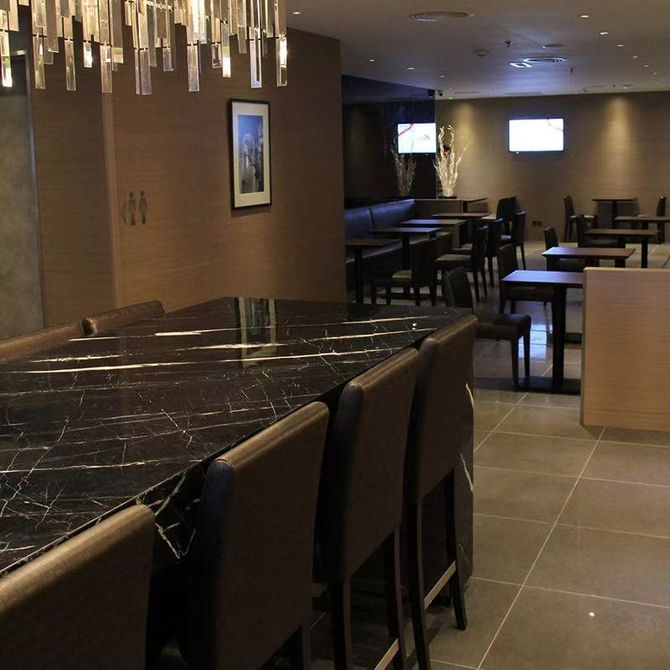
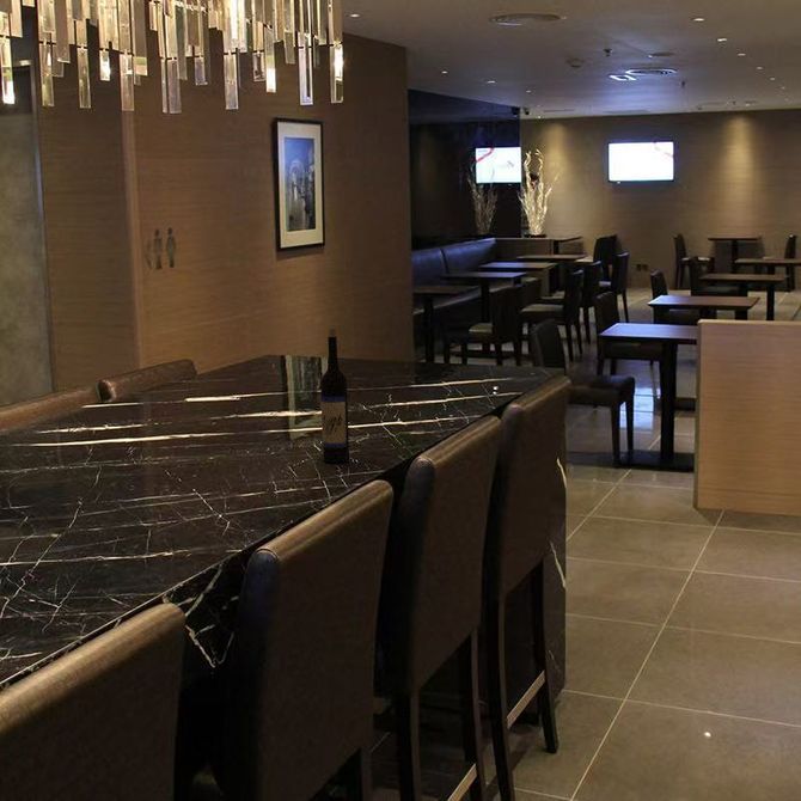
+ wine bottle (334, 395)
